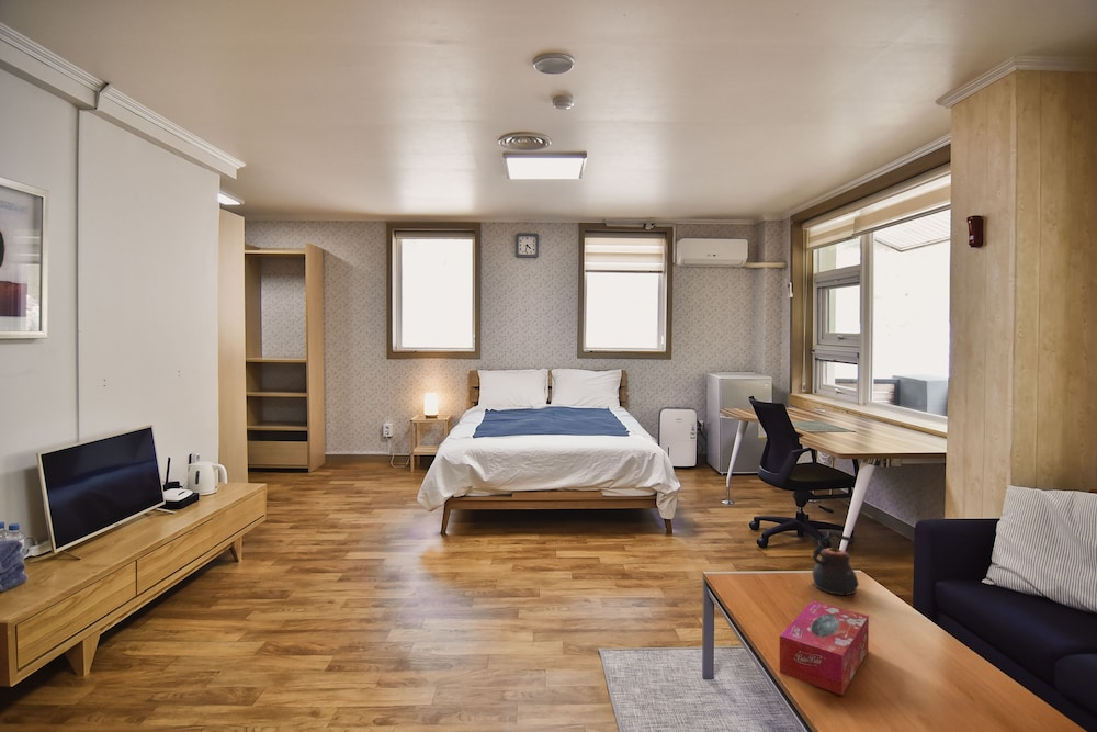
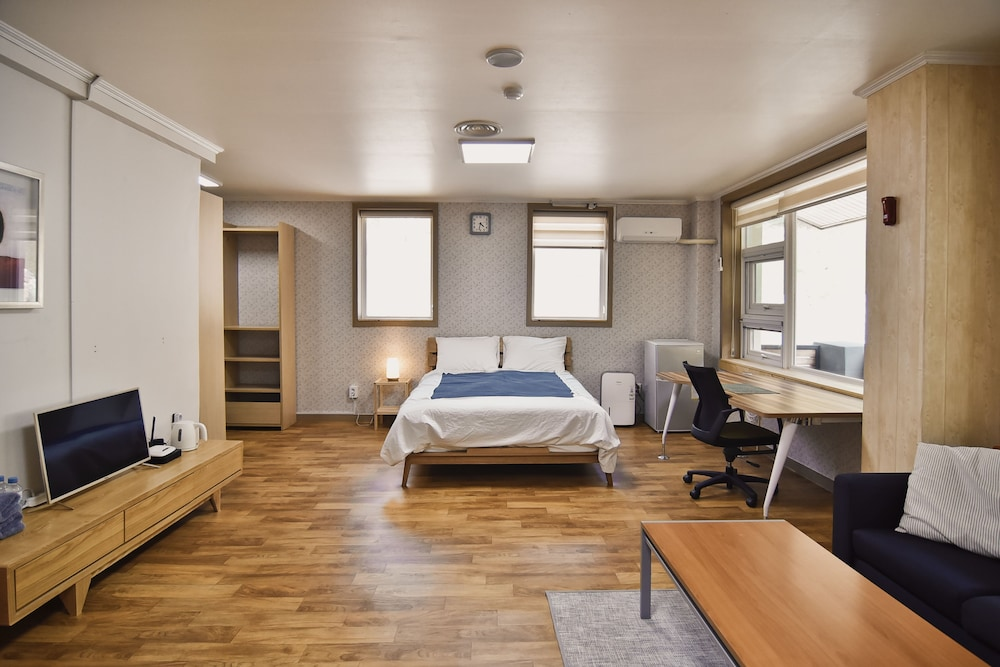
- tissue box (825, 643)
- teapot (833, 560)
